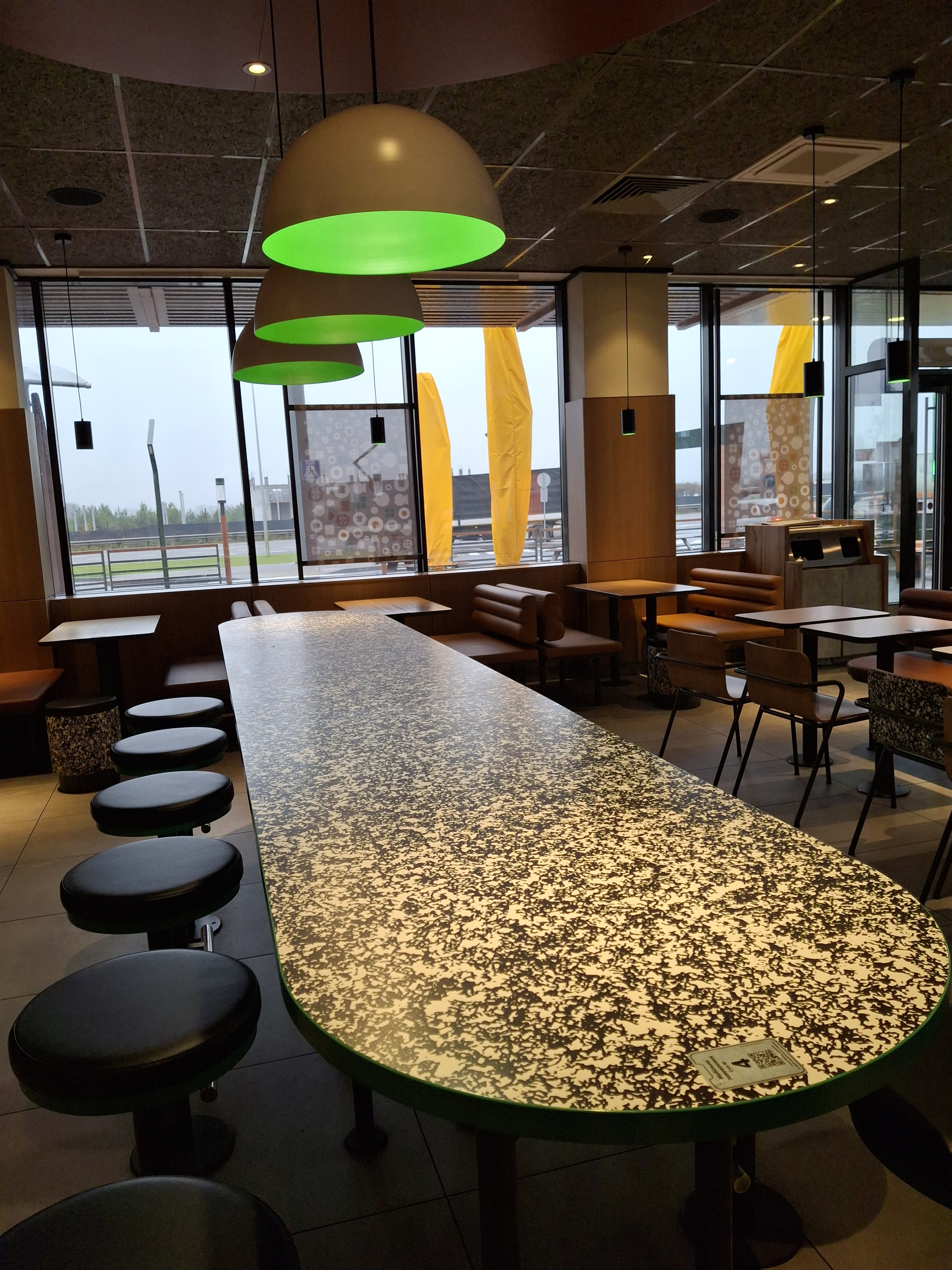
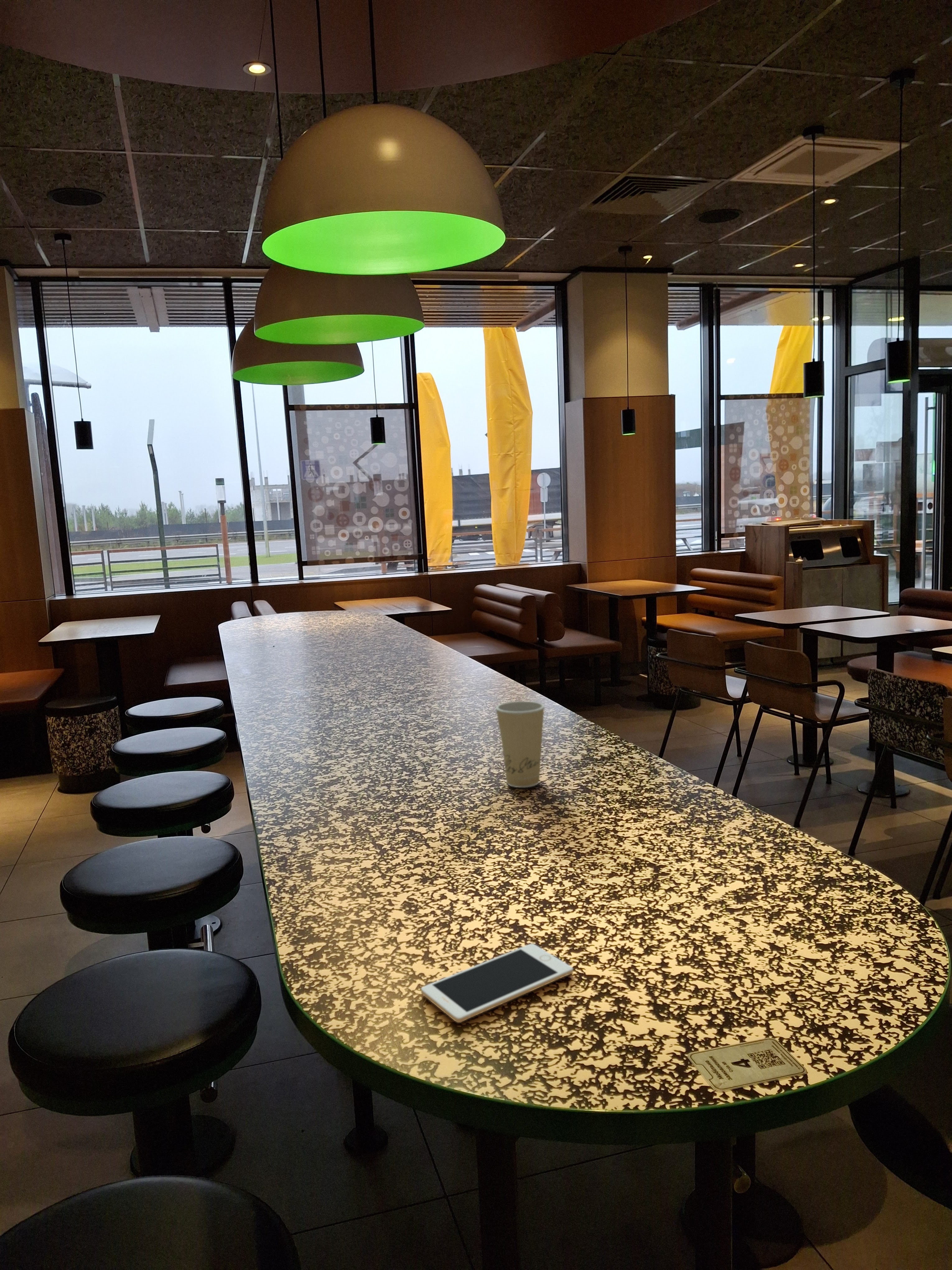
+ paper cup (521, 745)
+ cell phone (498, 980)
